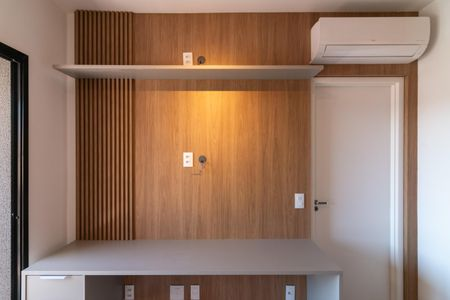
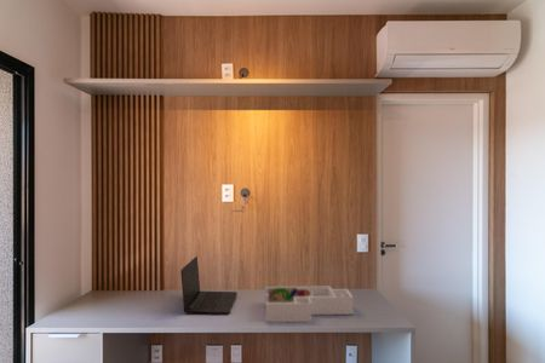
+ laptop (211, 292)
+ desk organizer (308, 302)
